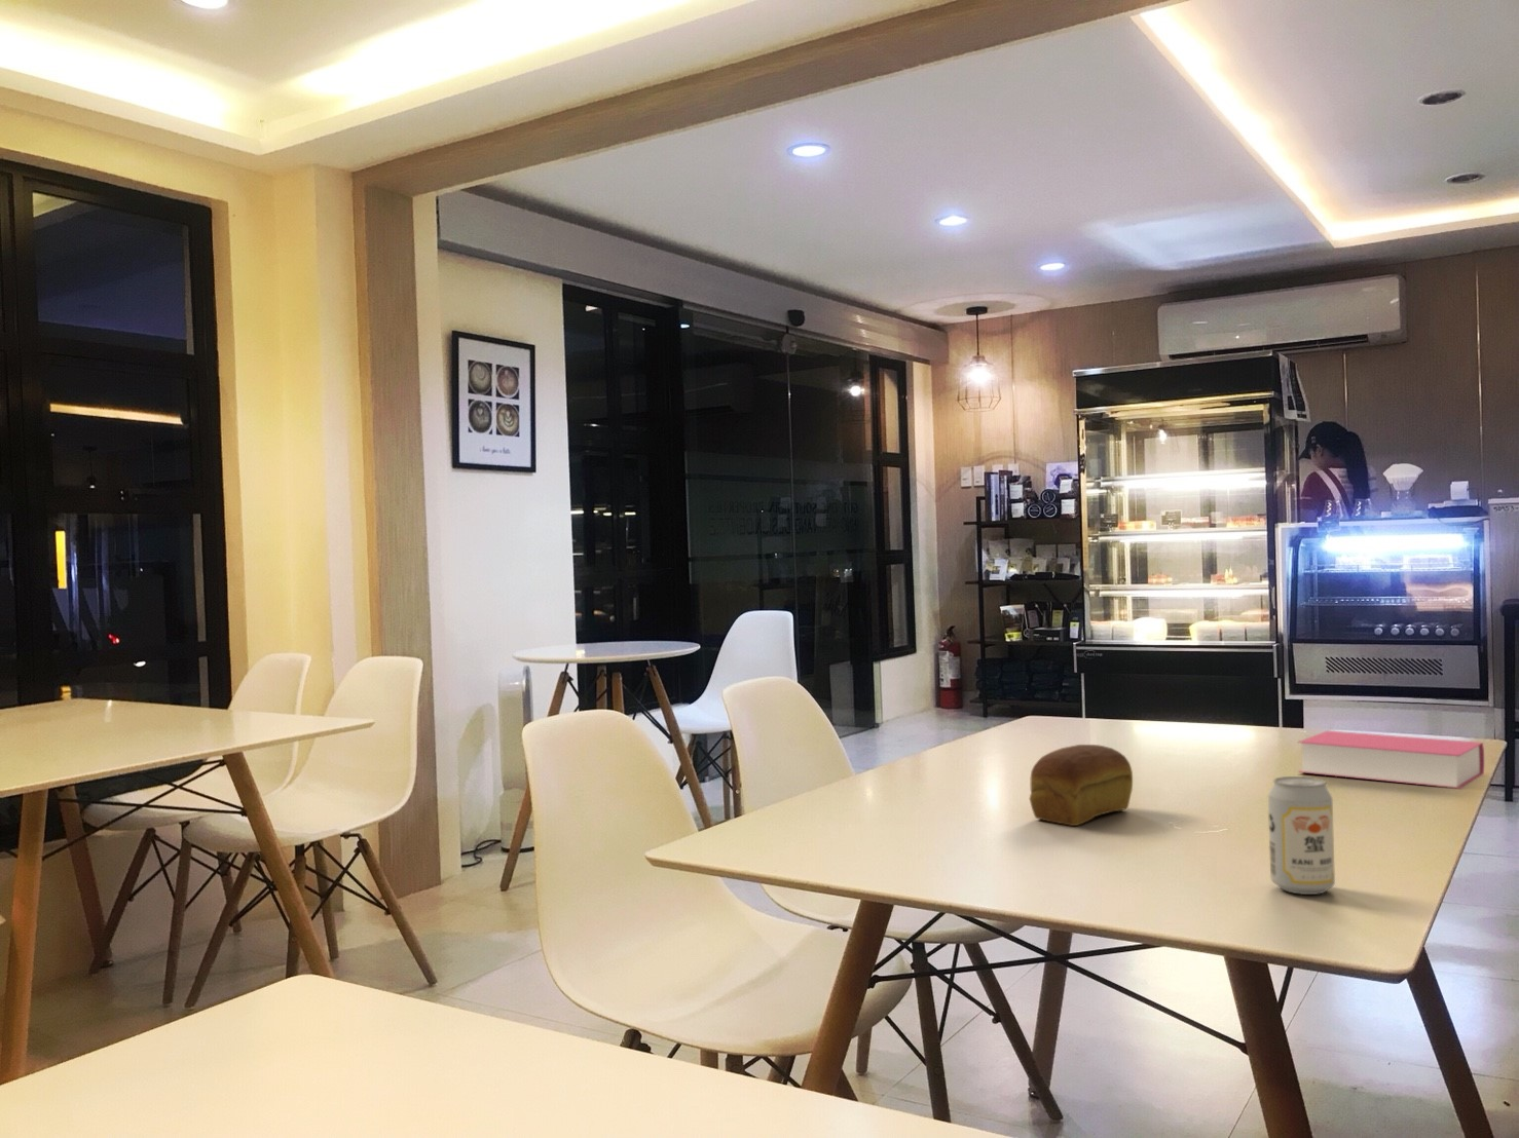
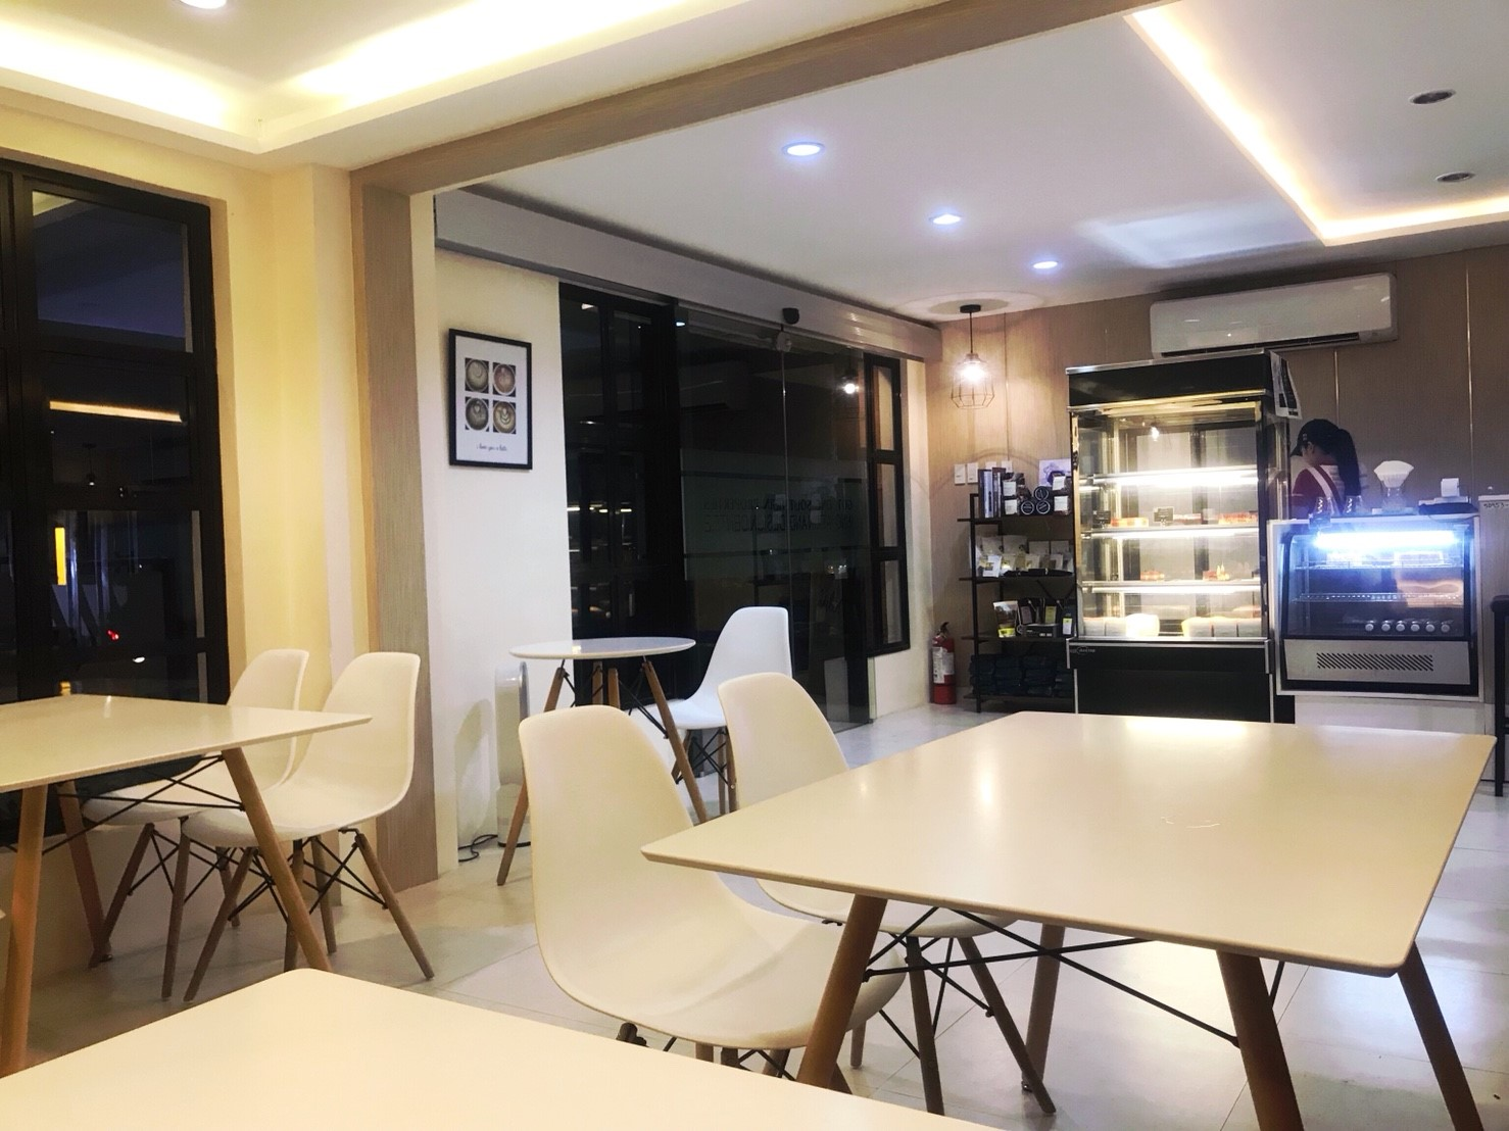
- bread (1080, 779)
- beverage can (1300, 834)
- book (1390, 757)
